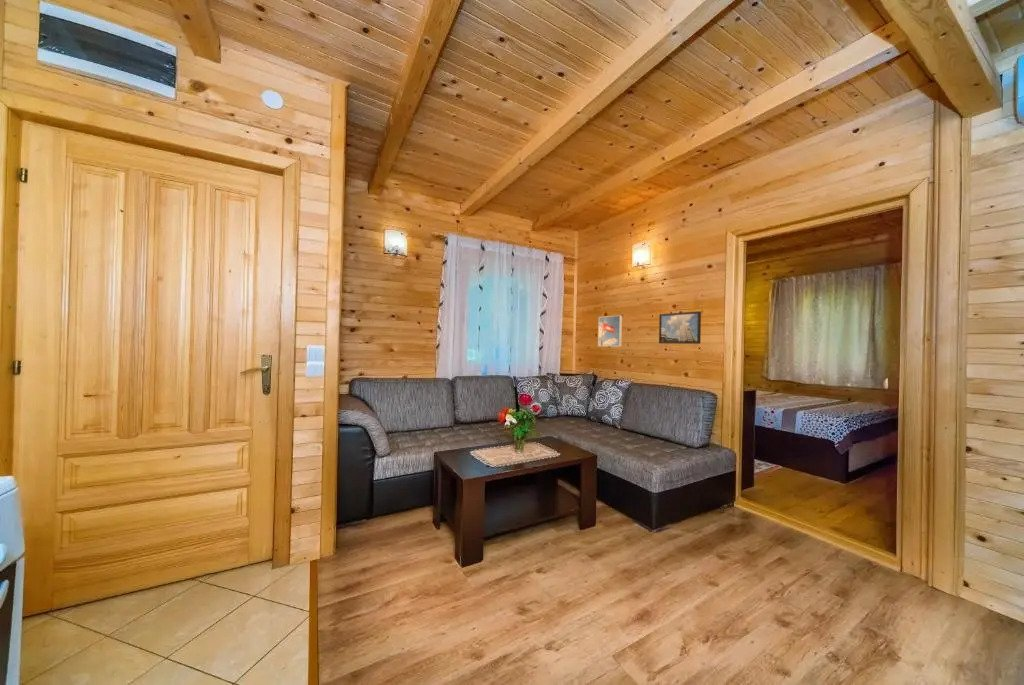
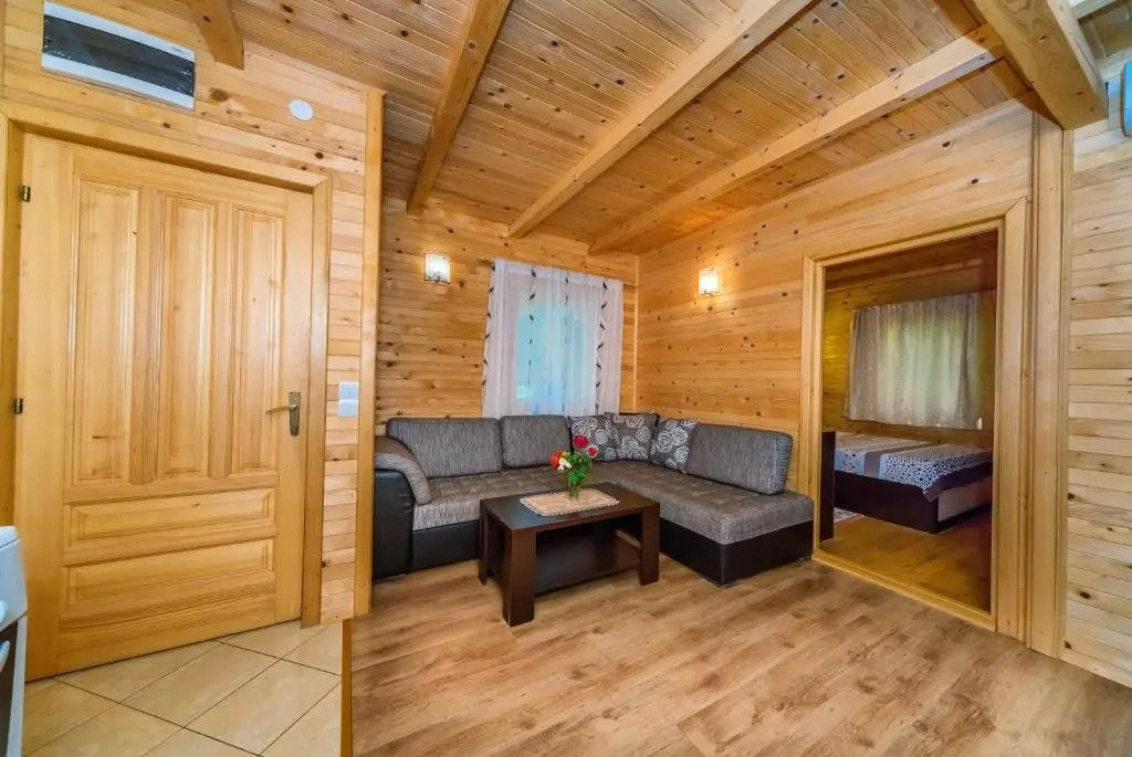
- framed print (609, 331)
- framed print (678, 328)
